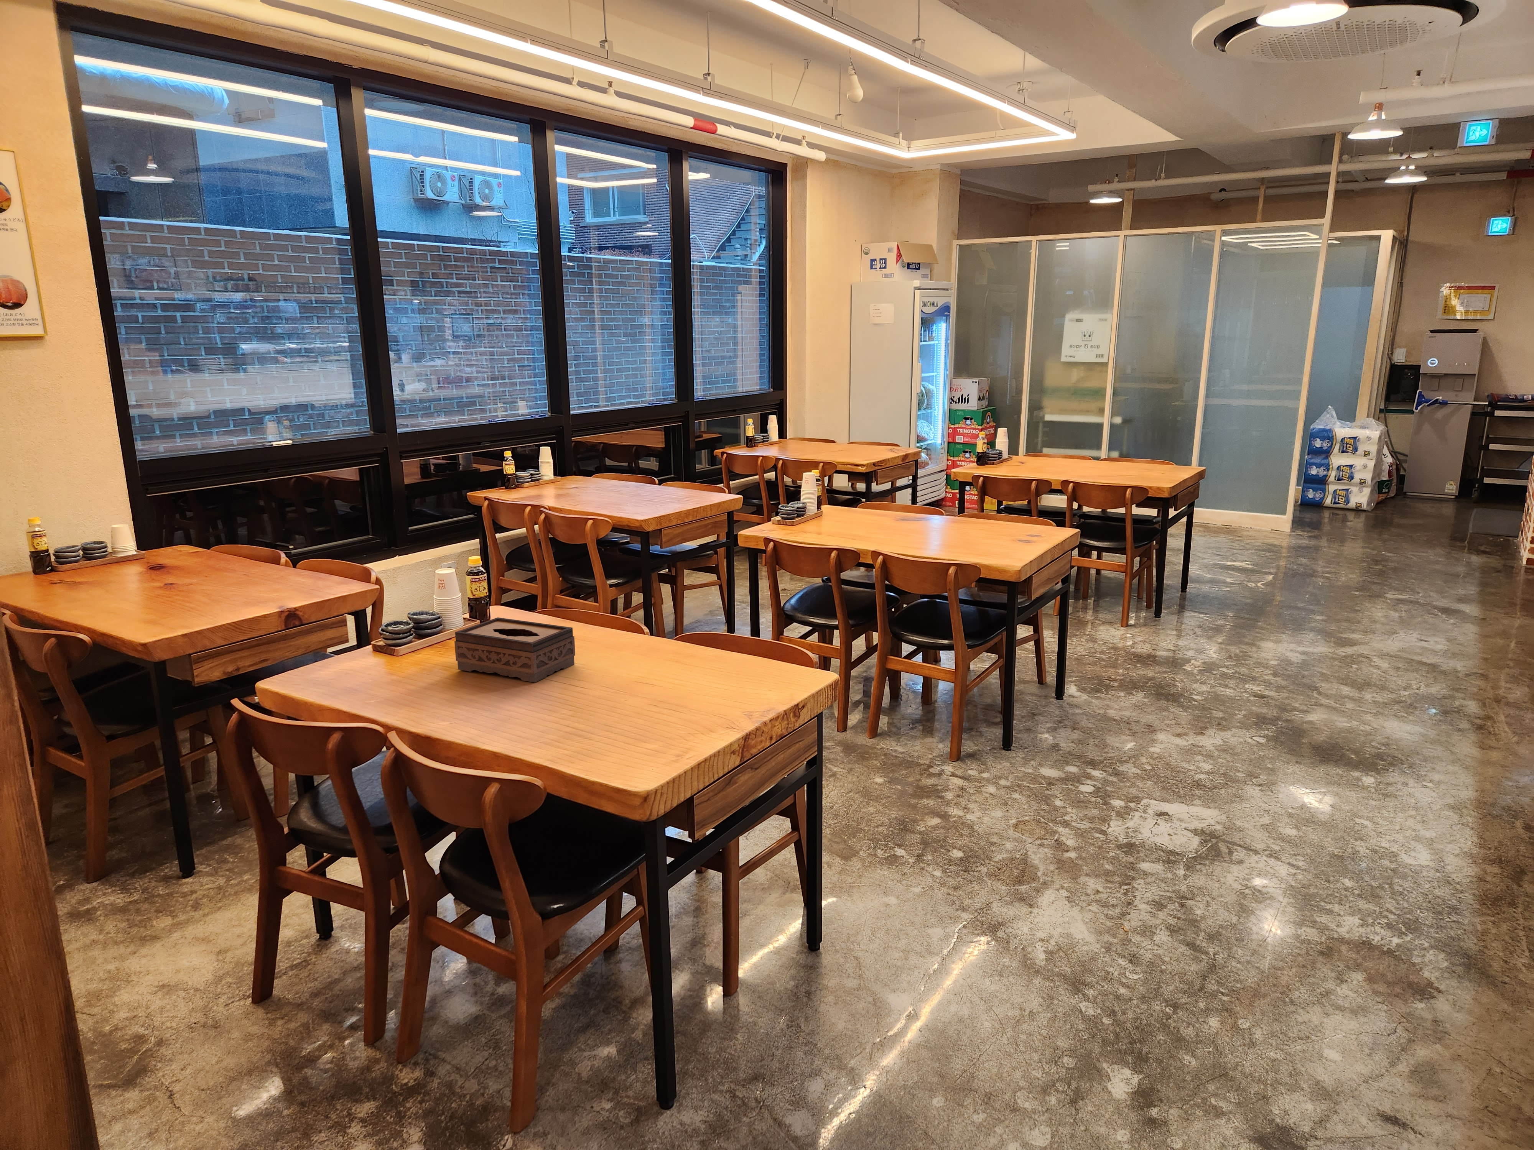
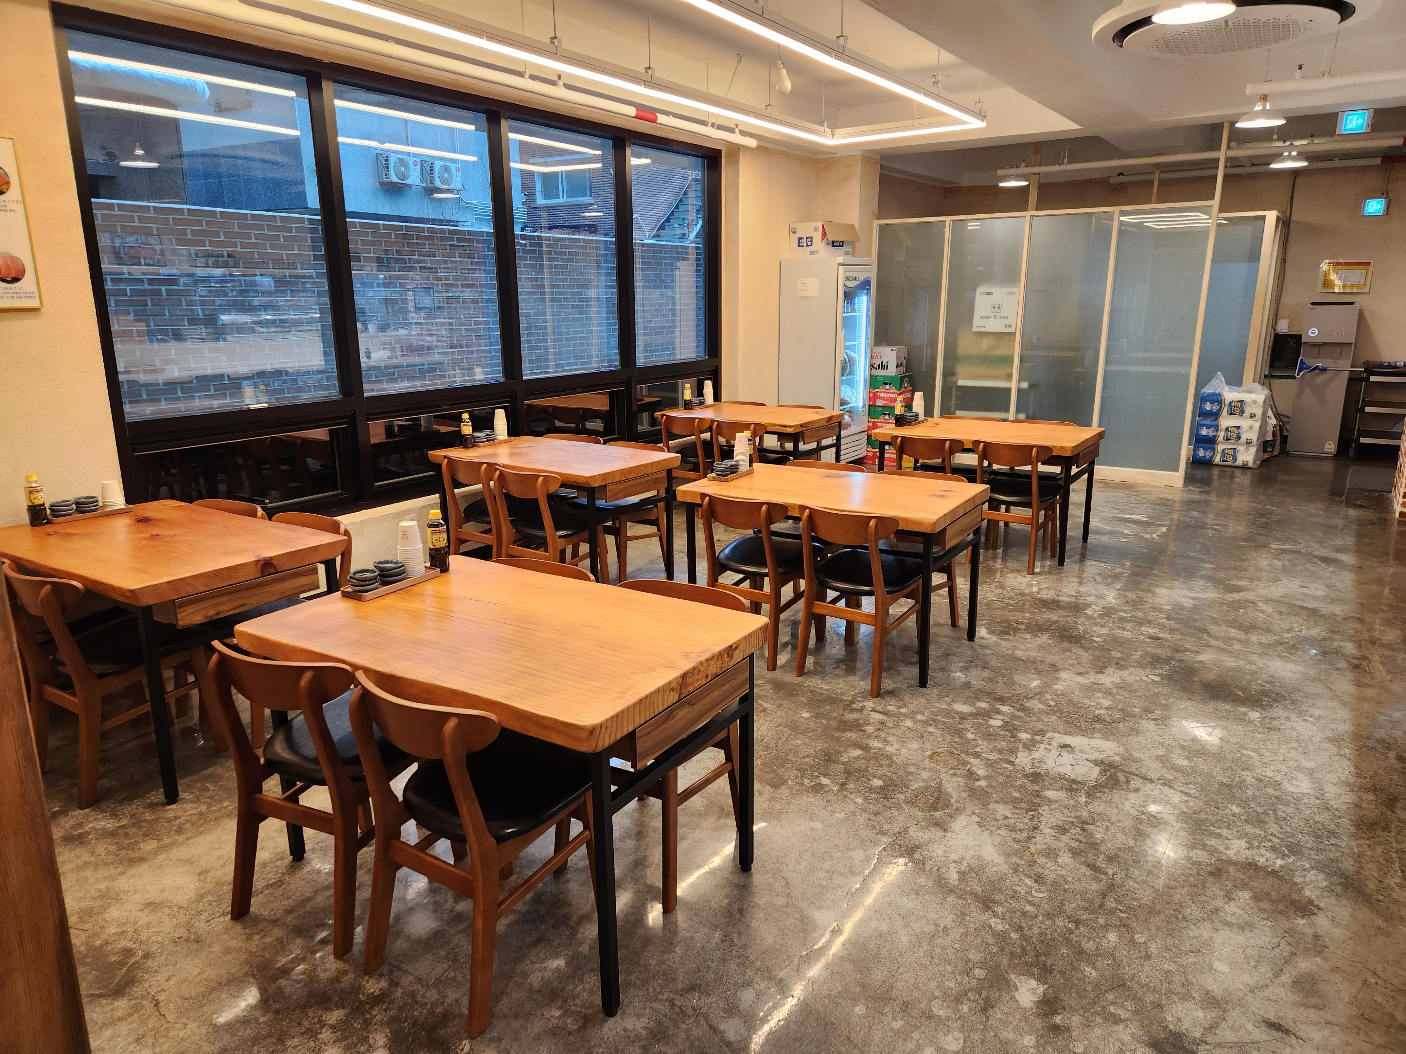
- tissue box (516, 649)
